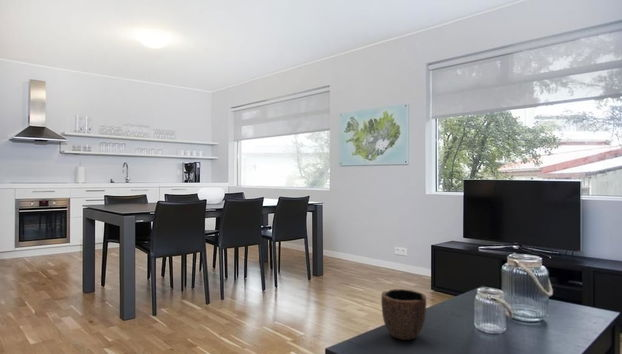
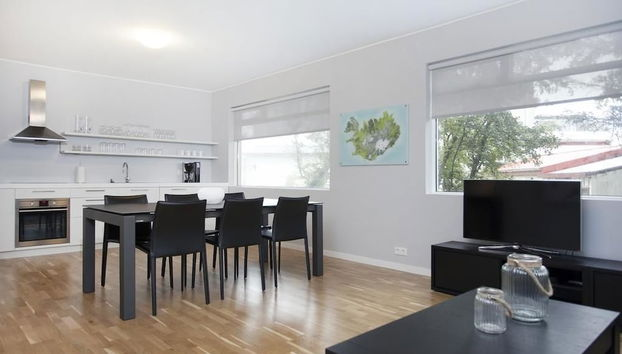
- bowl (403, 315)
